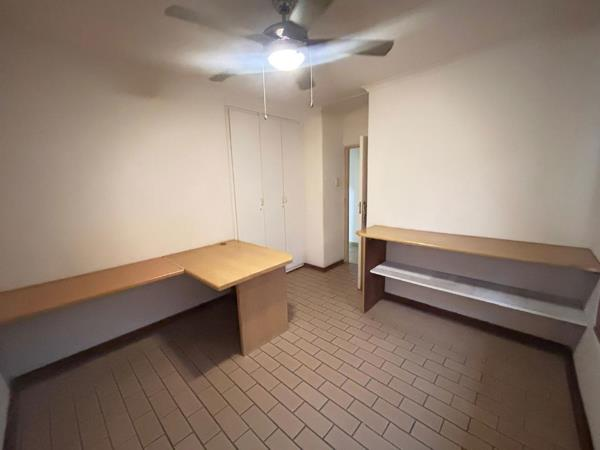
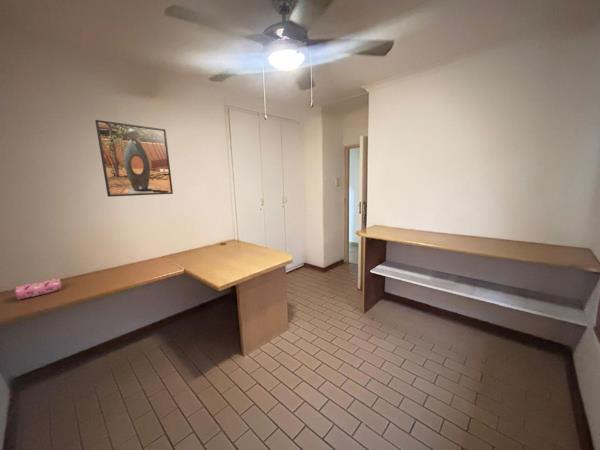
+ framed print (138, 161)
+ pencil case (39, 288)
